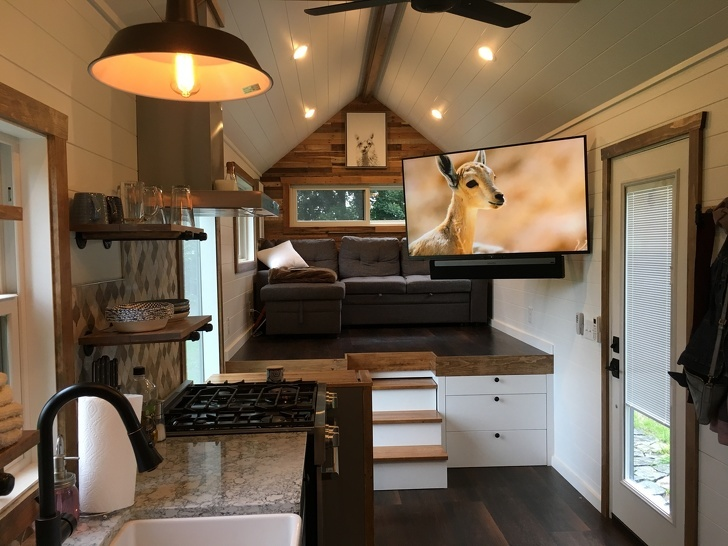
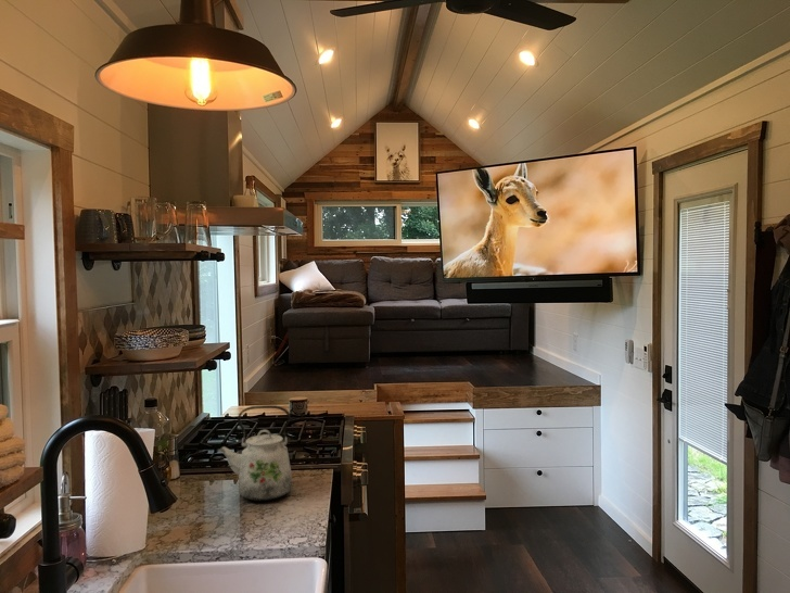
+ kettle (254, 451)
